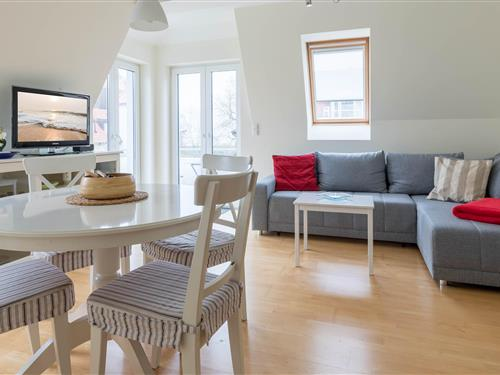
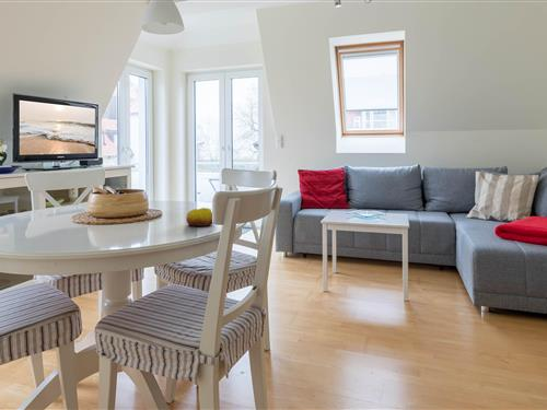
+ fruit (200, 215)
